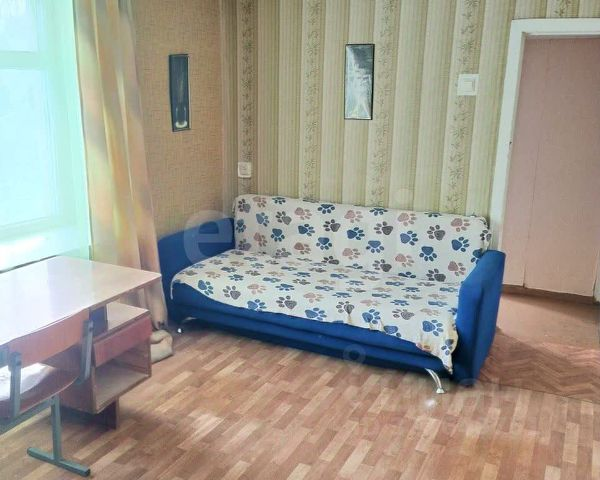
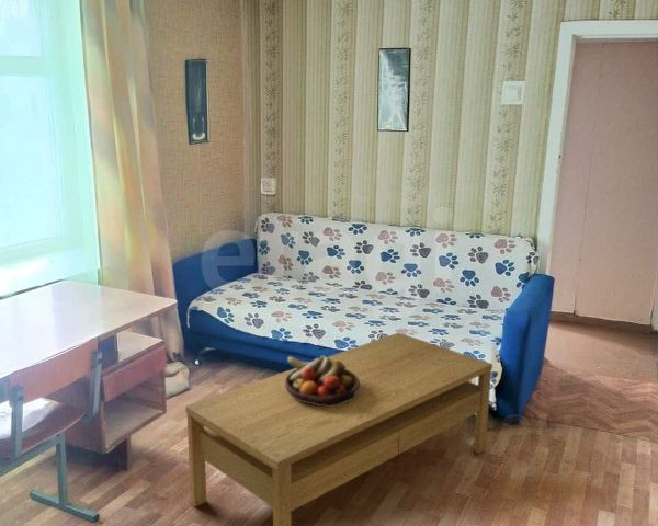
+ coffee table (350, 430)
+ fruit bowl (321, 377)
